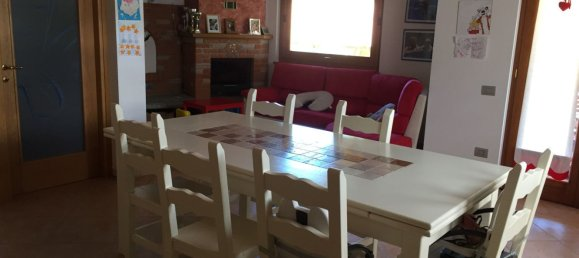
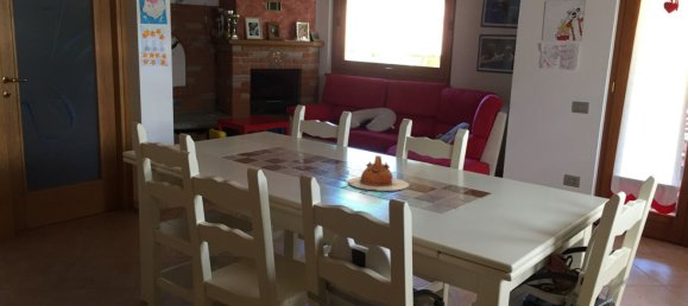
+ teapot (379, 170)
